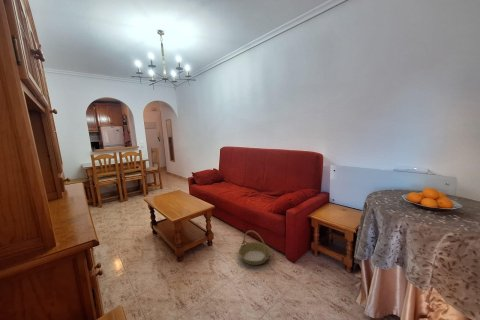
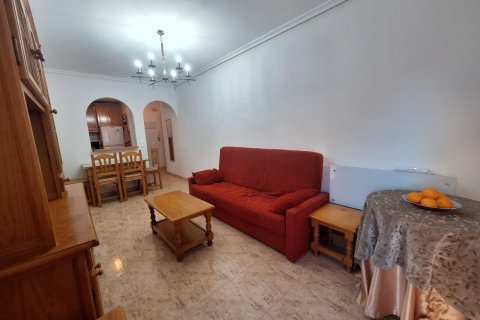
- basket (254, 244)
